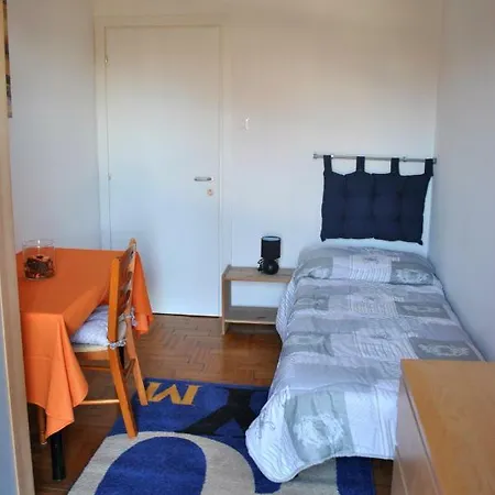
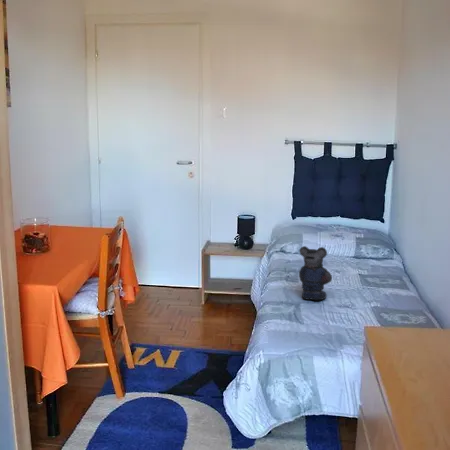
+ bear (316, 271)
